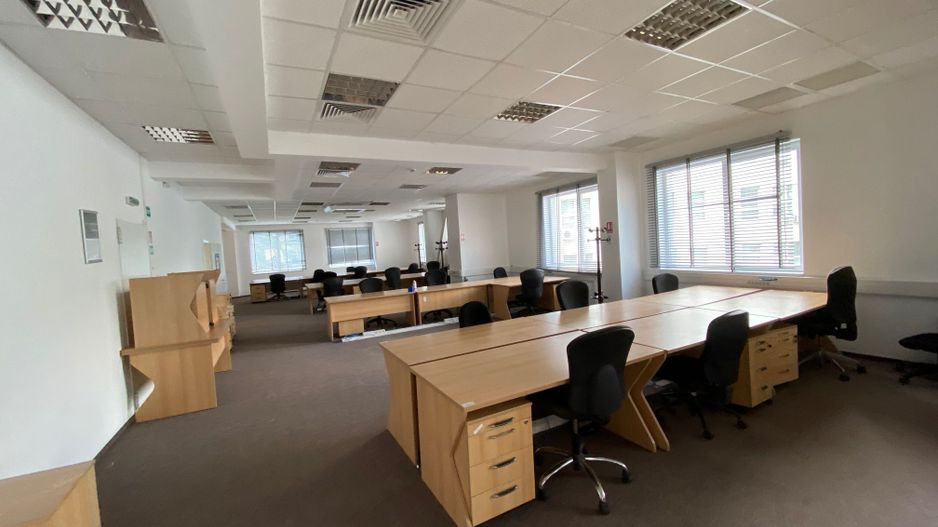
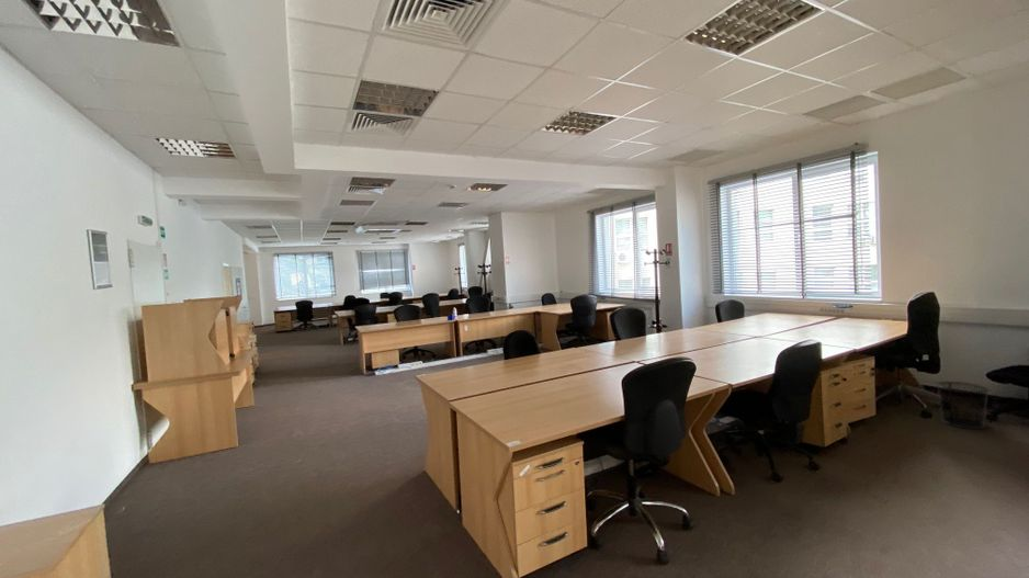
+ waste bin (962, 405)
